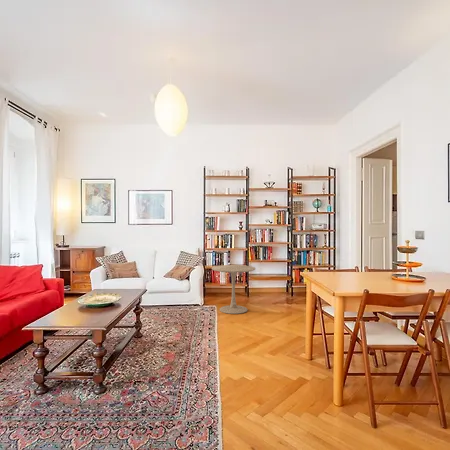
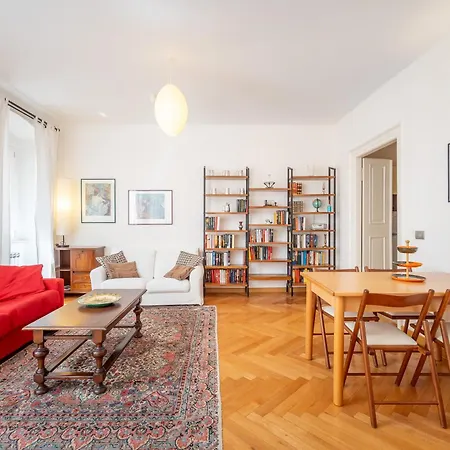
- side table (233, 288)
